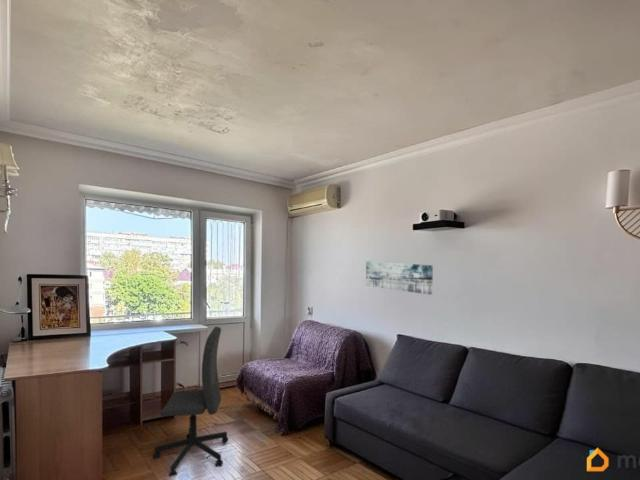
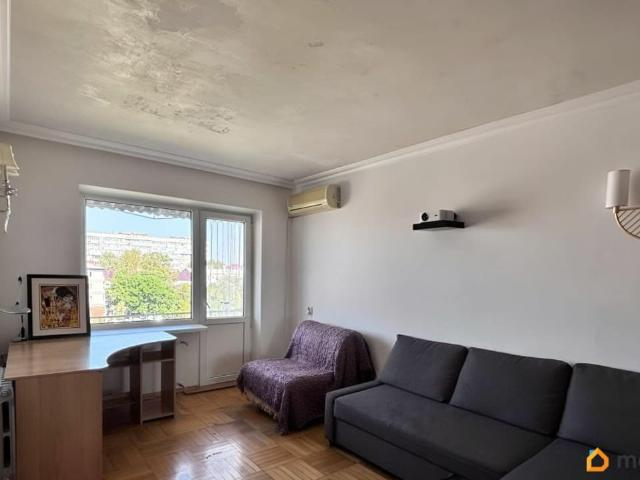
- wall art (396, 276)
- office chair (194, 393)
